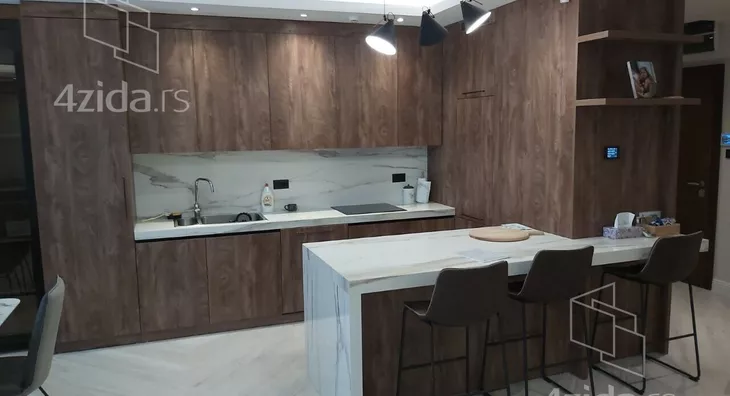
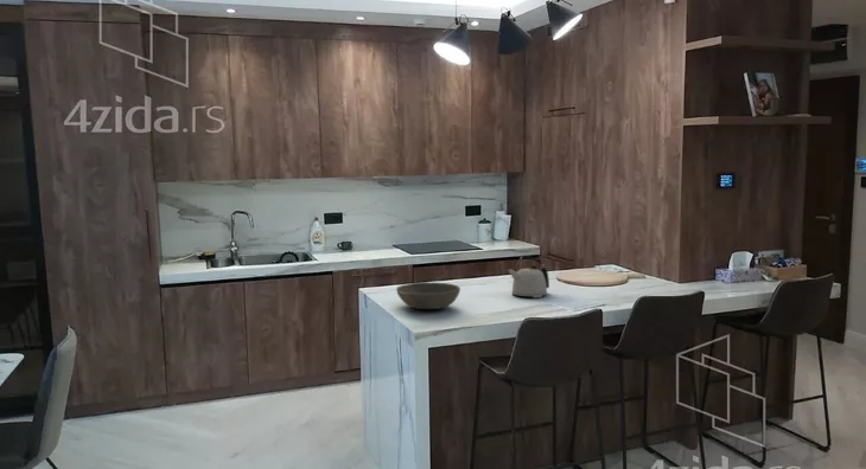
+ kettle (528, 275)
+ bowl (428, 297)
